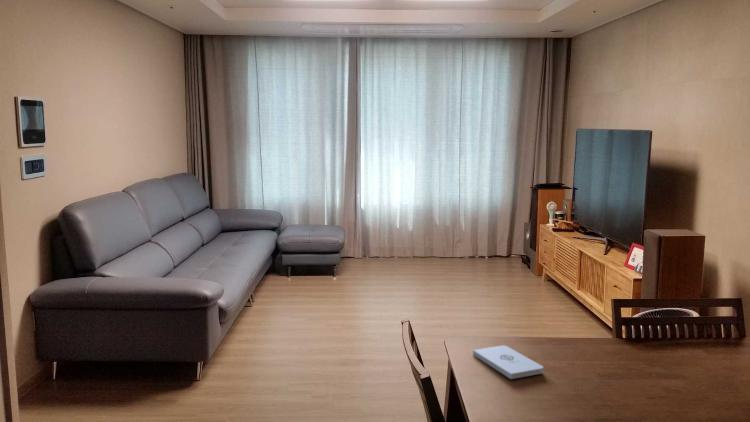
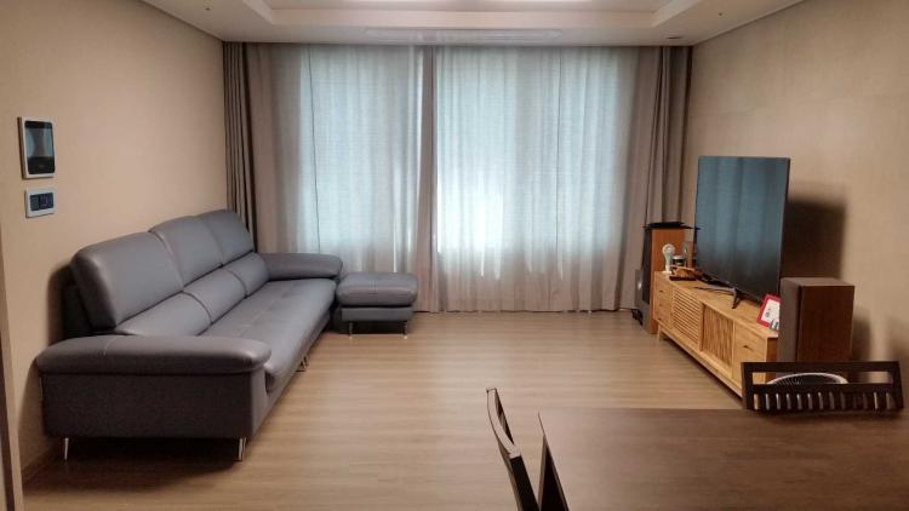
- notepad (507, 360)
